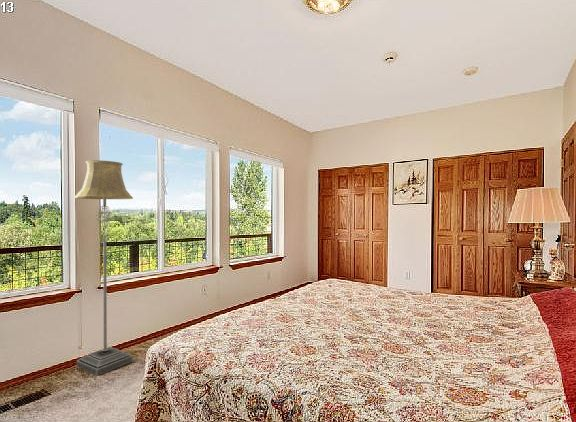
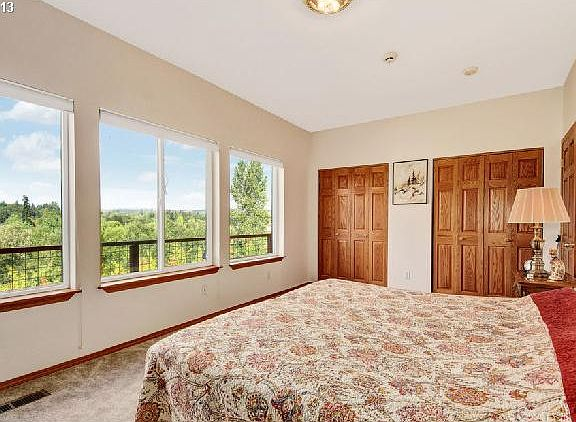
- floor lamp (105, 263)
